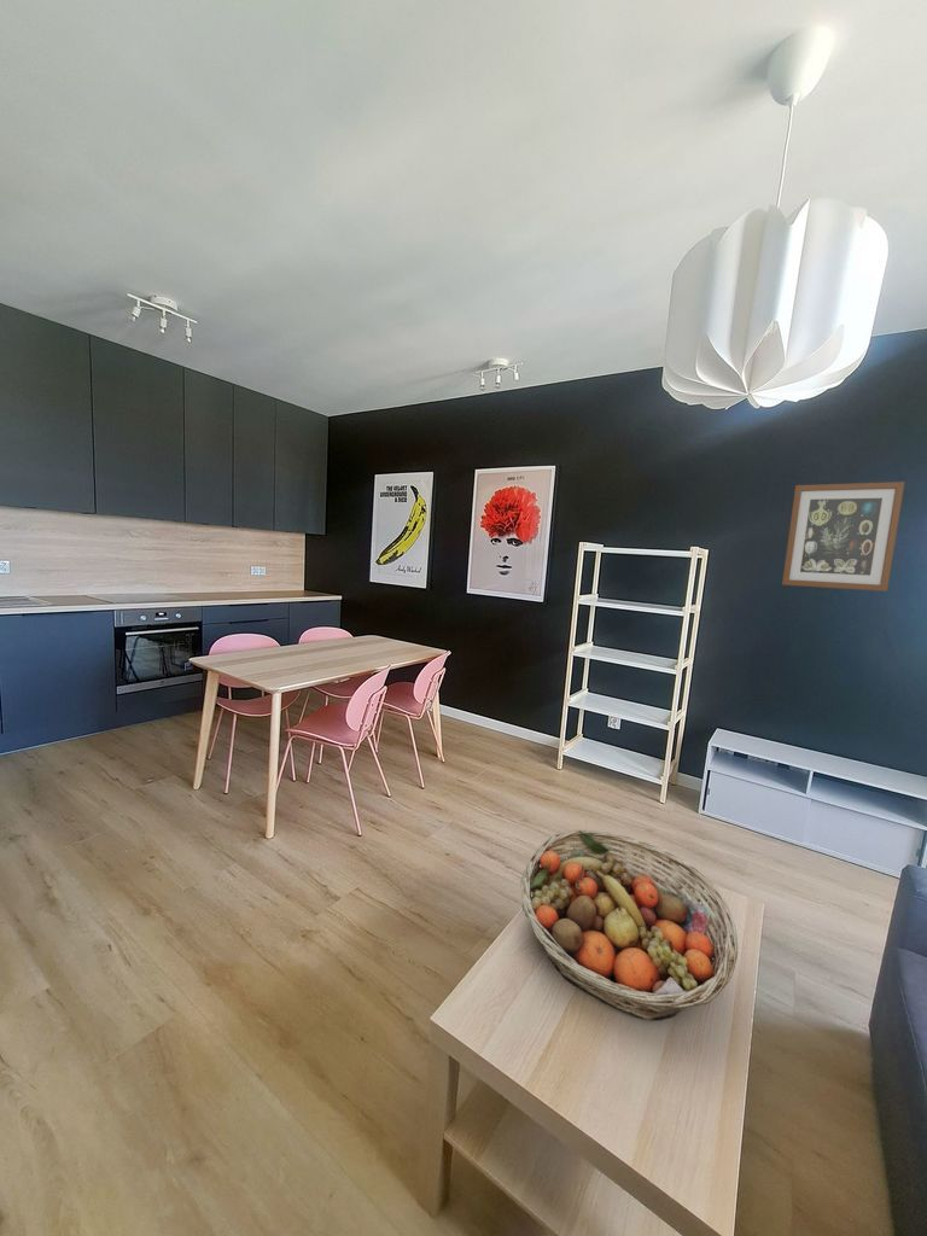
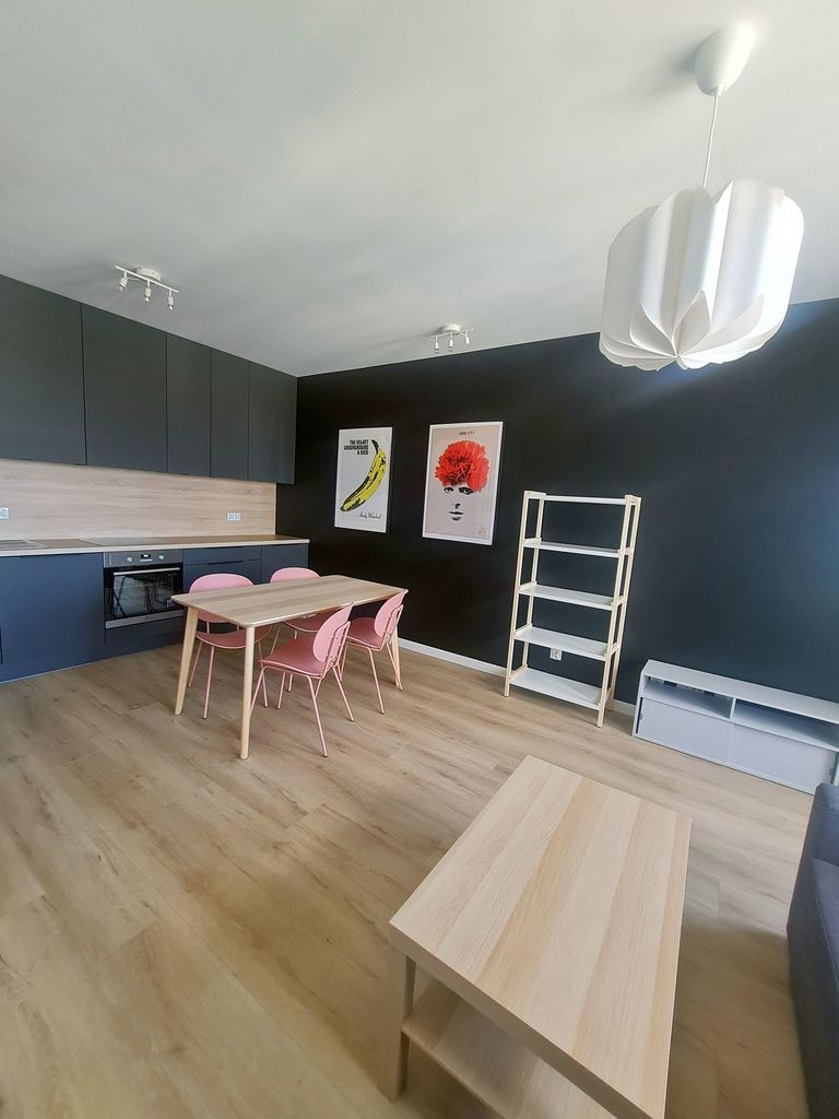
- fruit basket (619, 915)
- wall art (839, 536)
